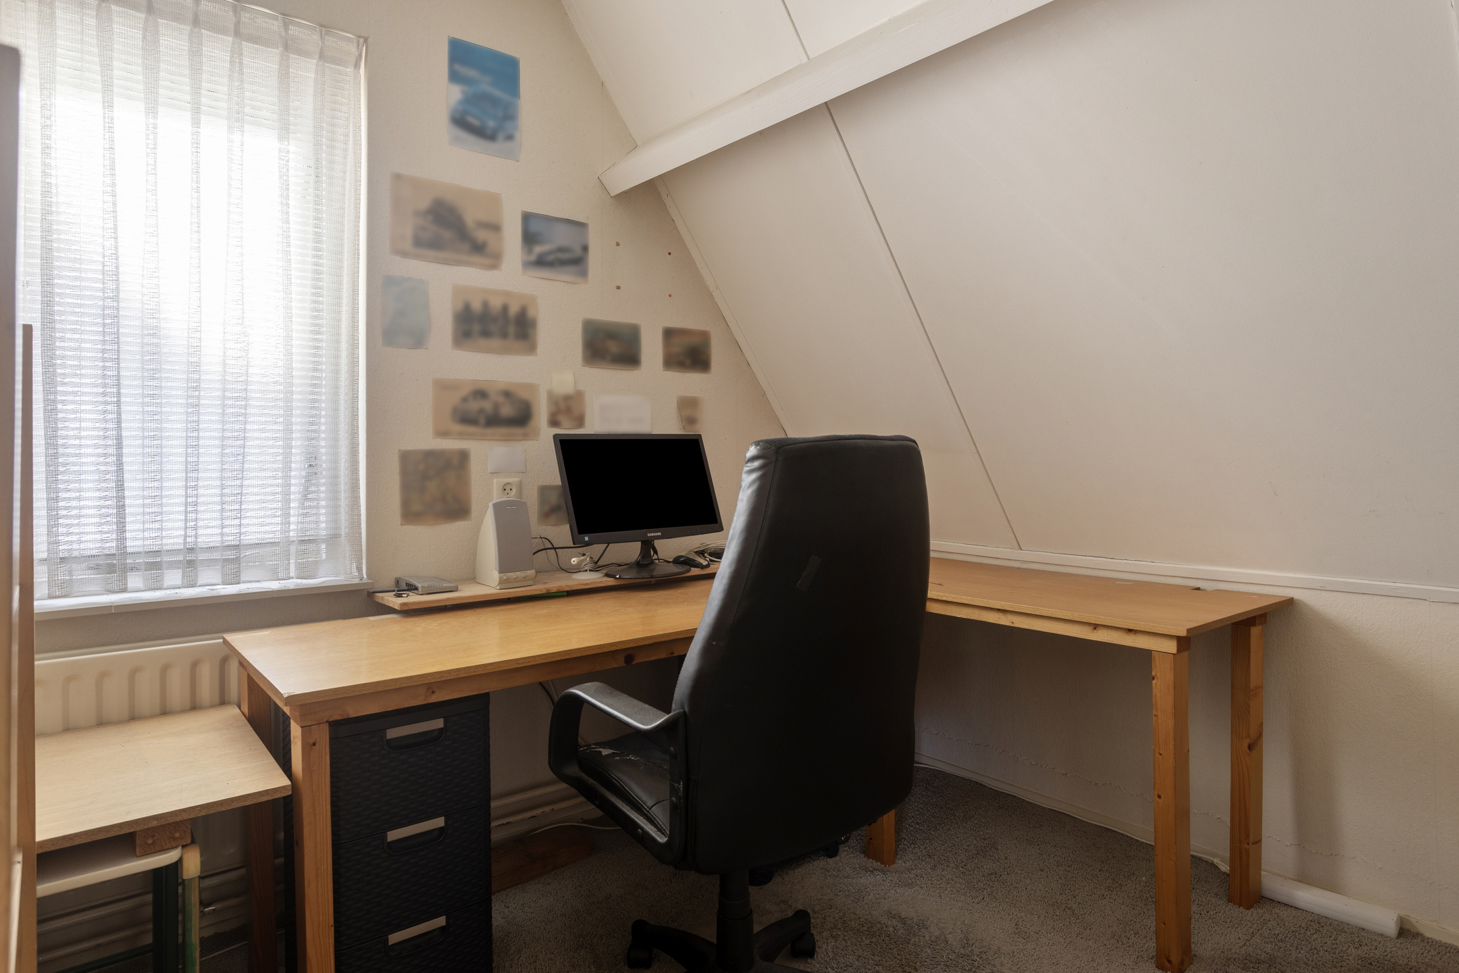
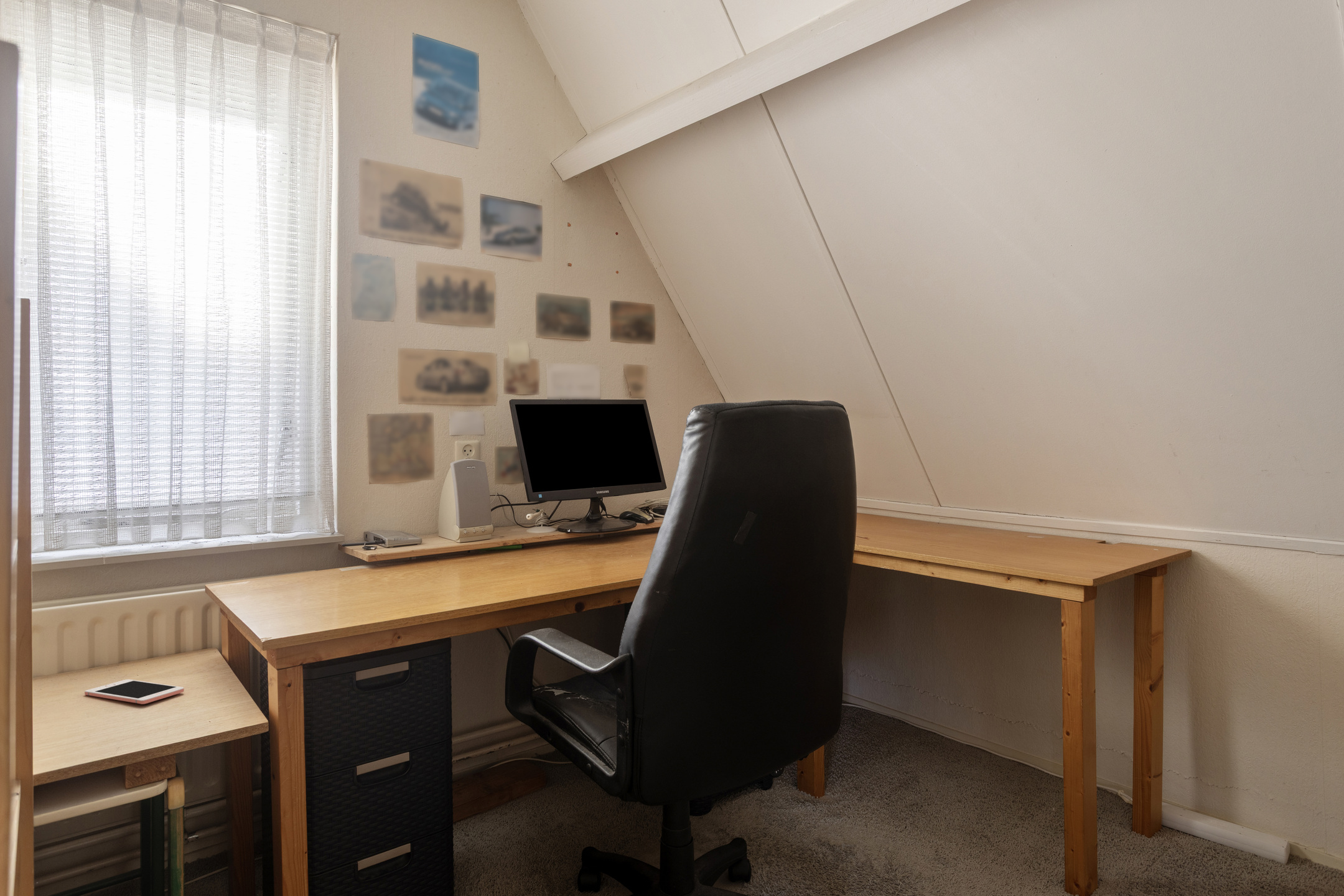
+ cell phone (134, 691)
